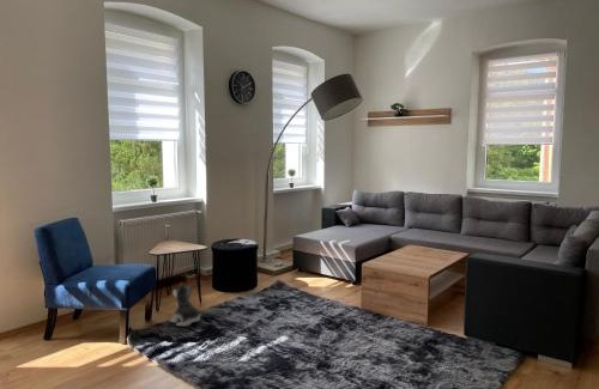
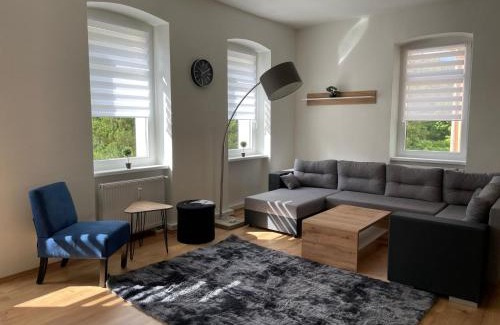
- plush toy (187, 302)
